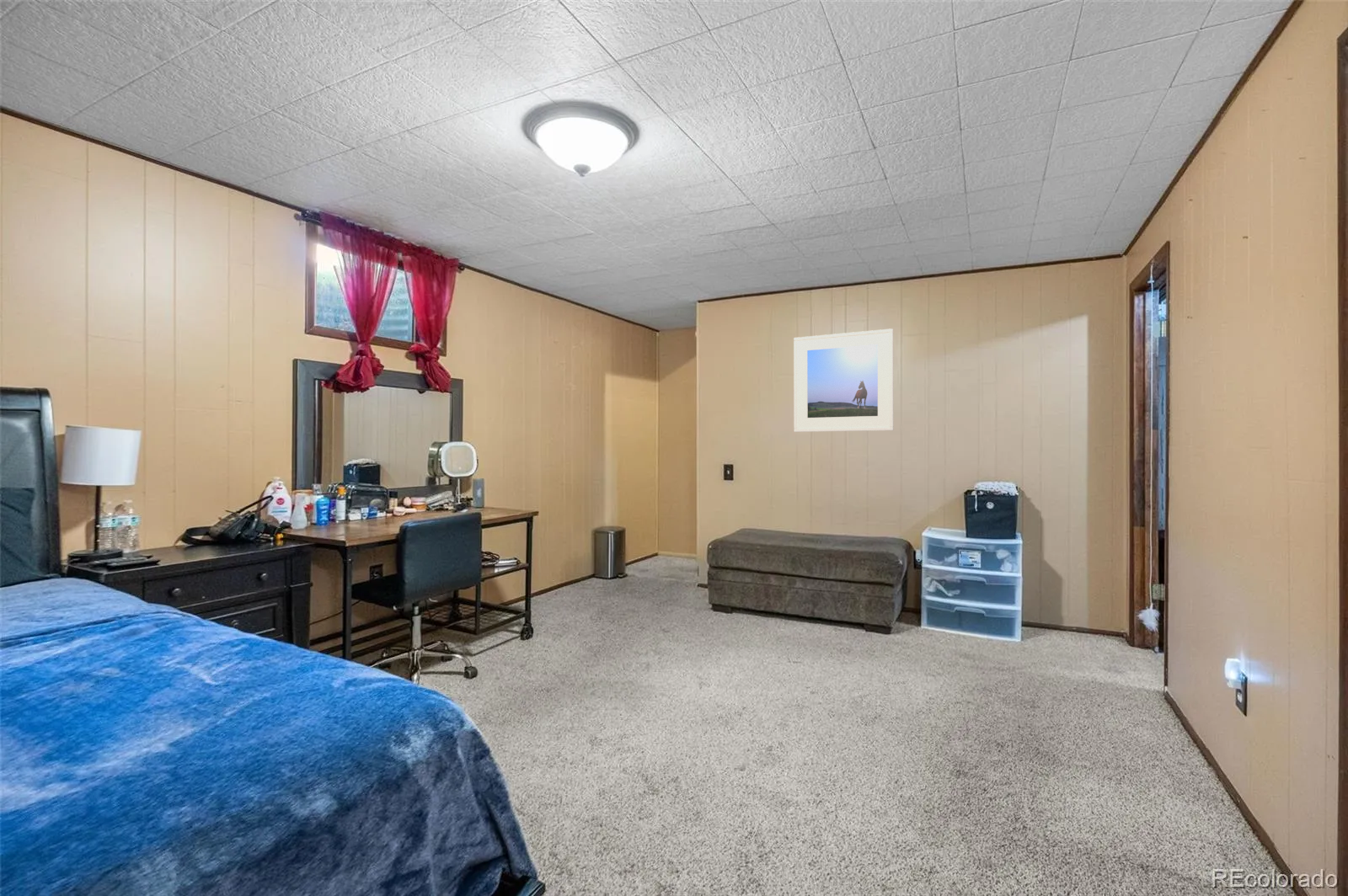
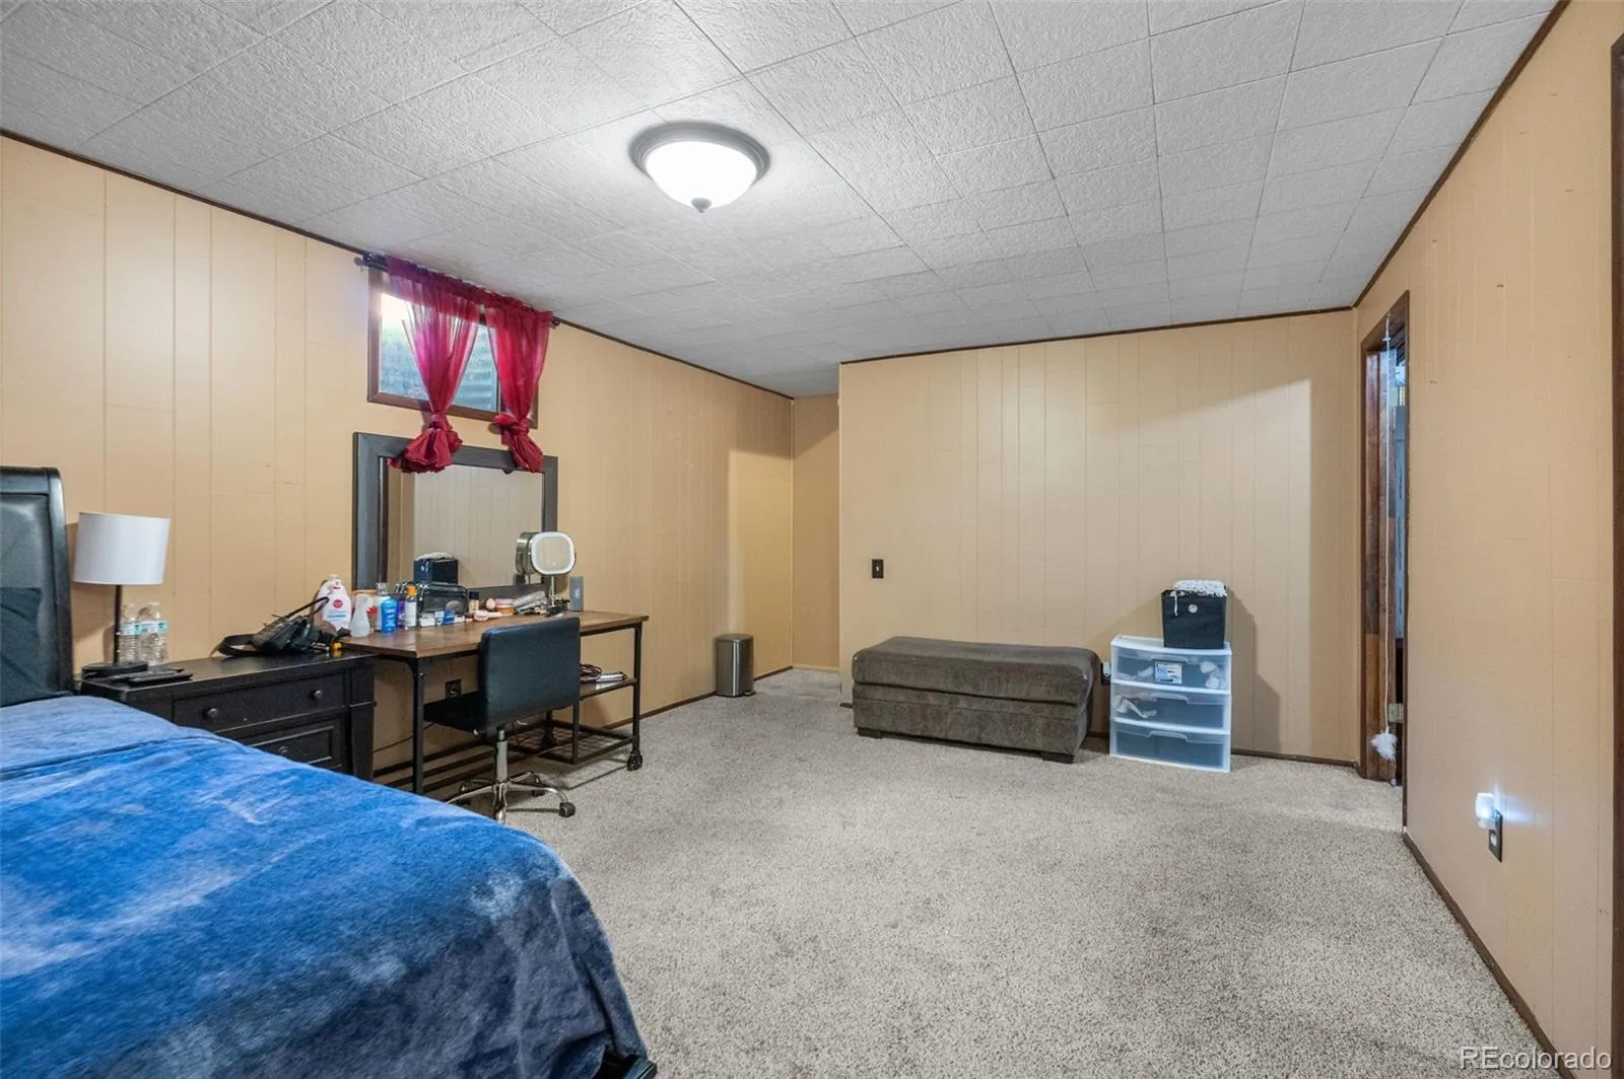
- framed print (842, 382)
